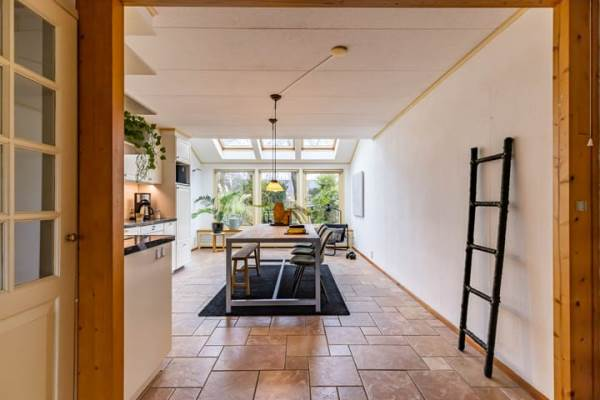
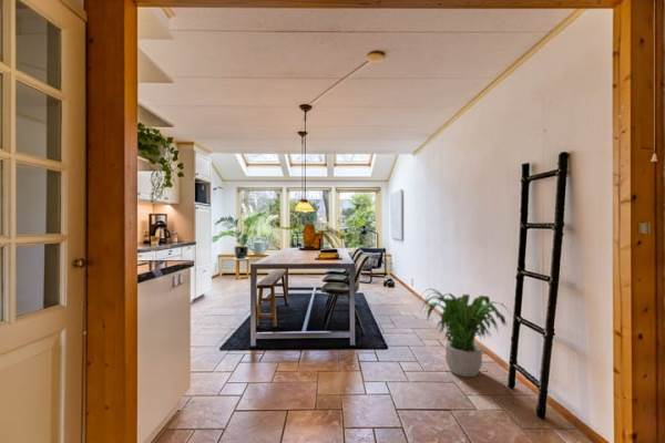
+ potted plant (463, 333)
